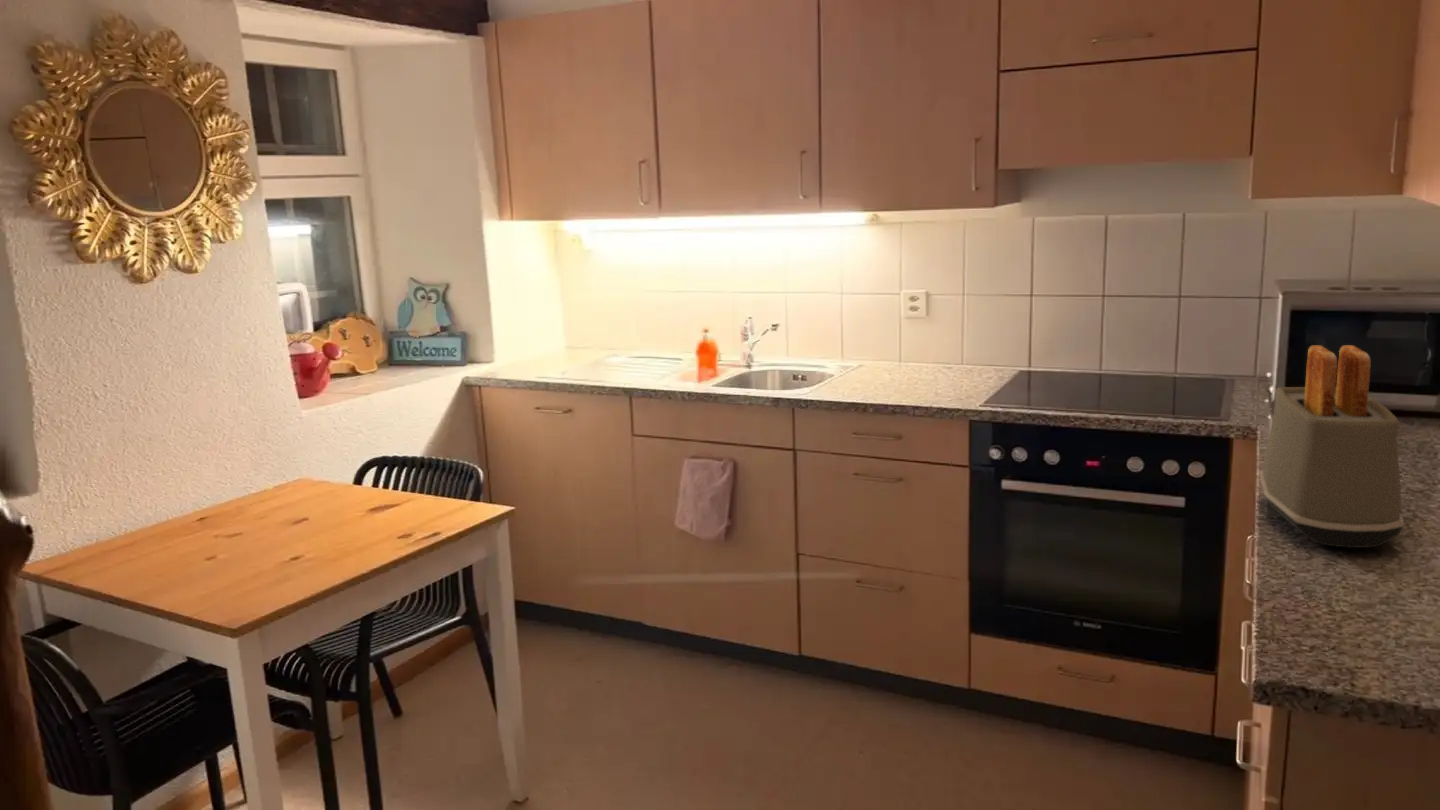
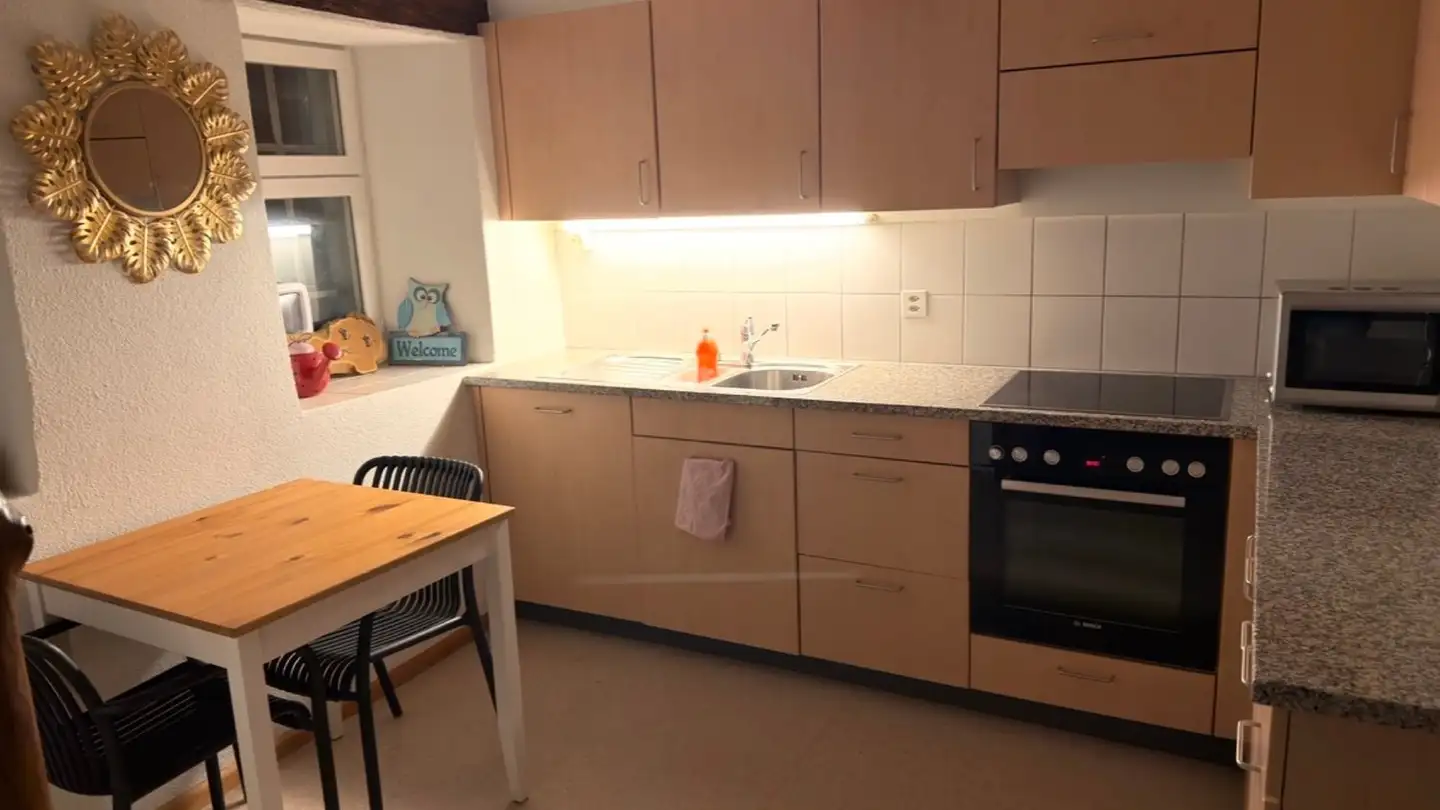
- toaster (1329, 435)
